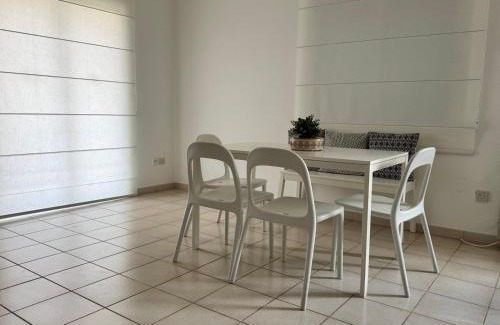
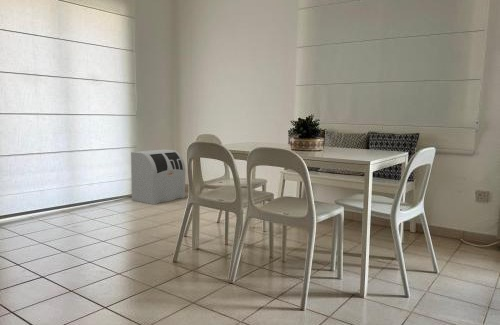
+ hand dryer (159, 175)
